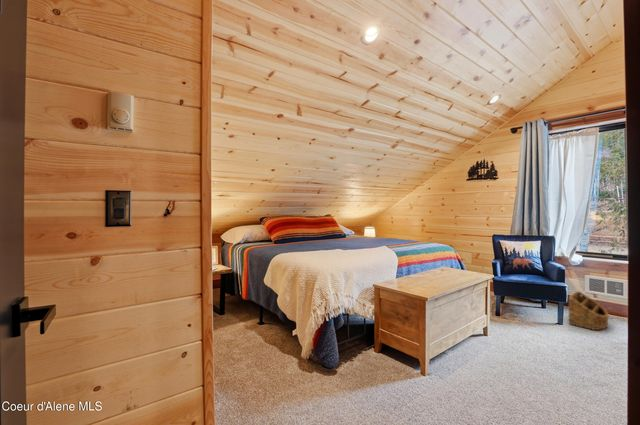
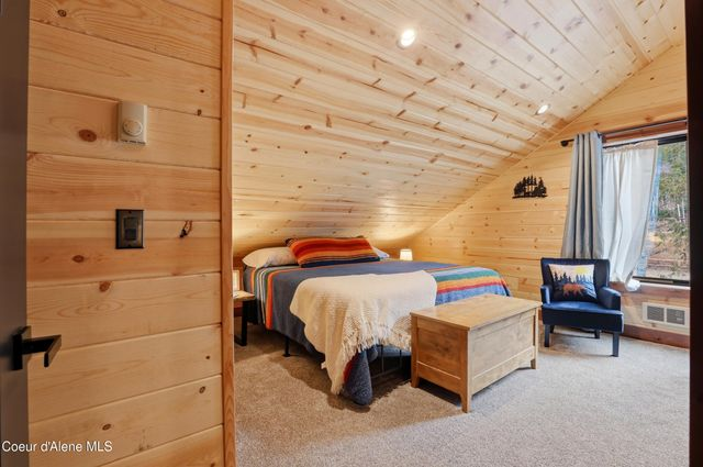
- basket (589, 309)
